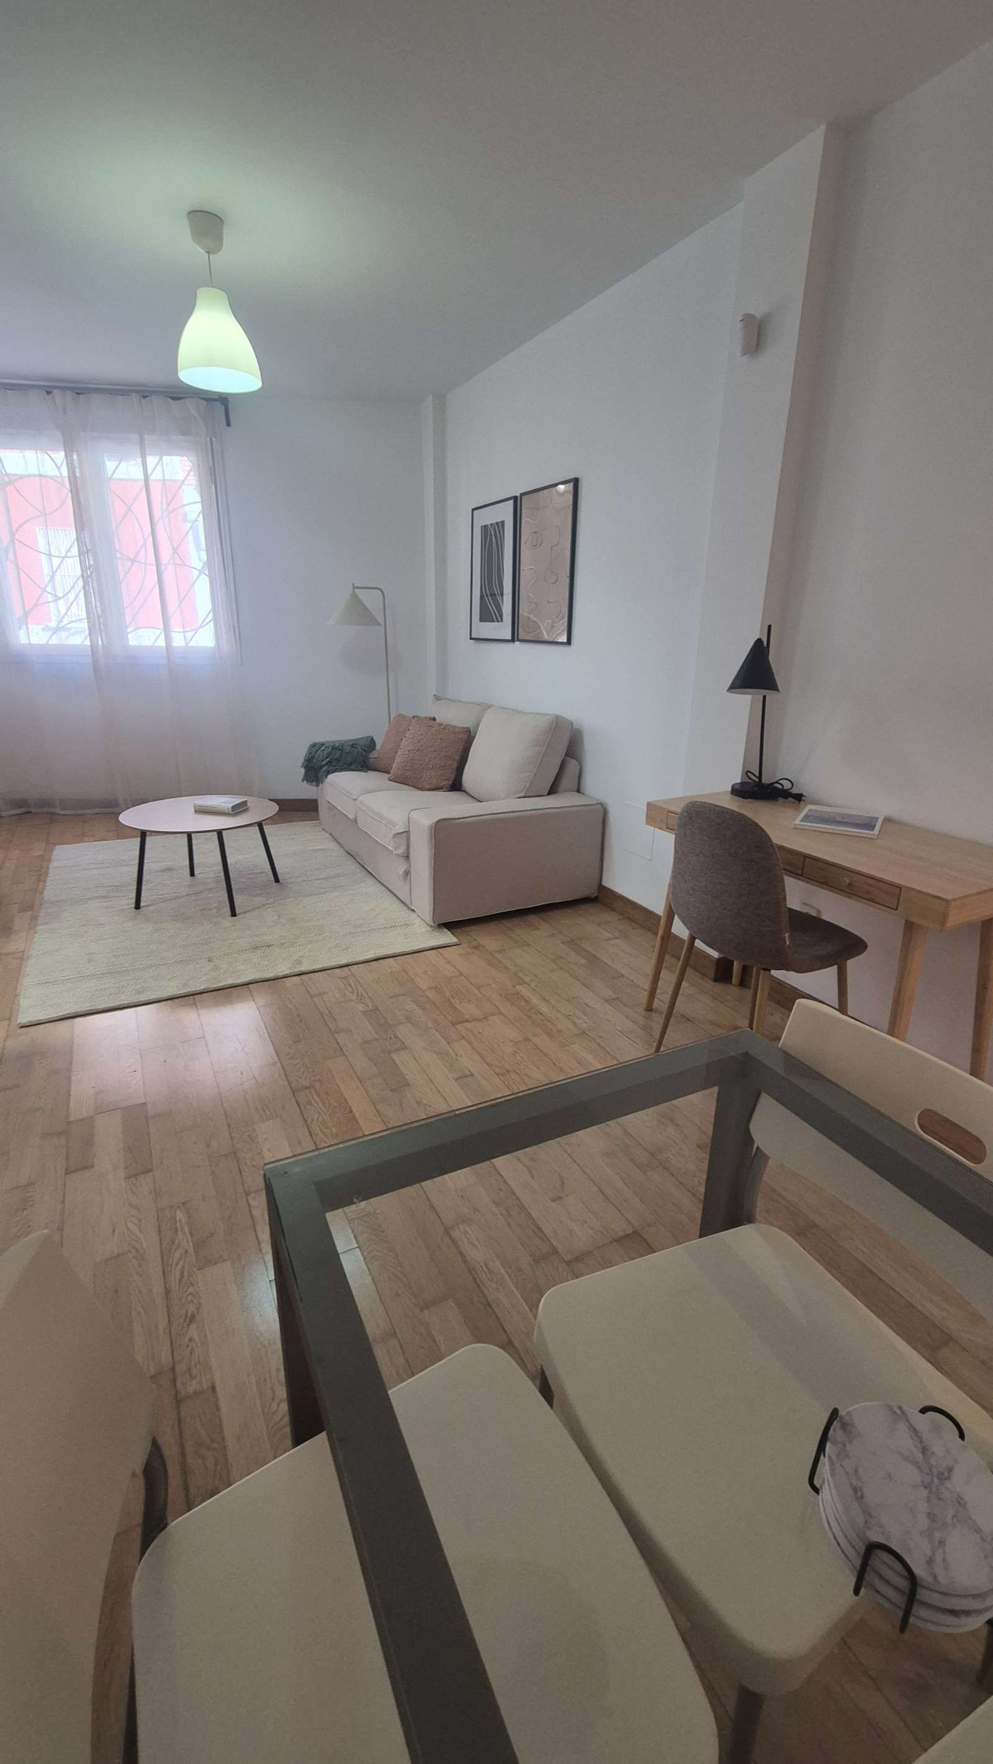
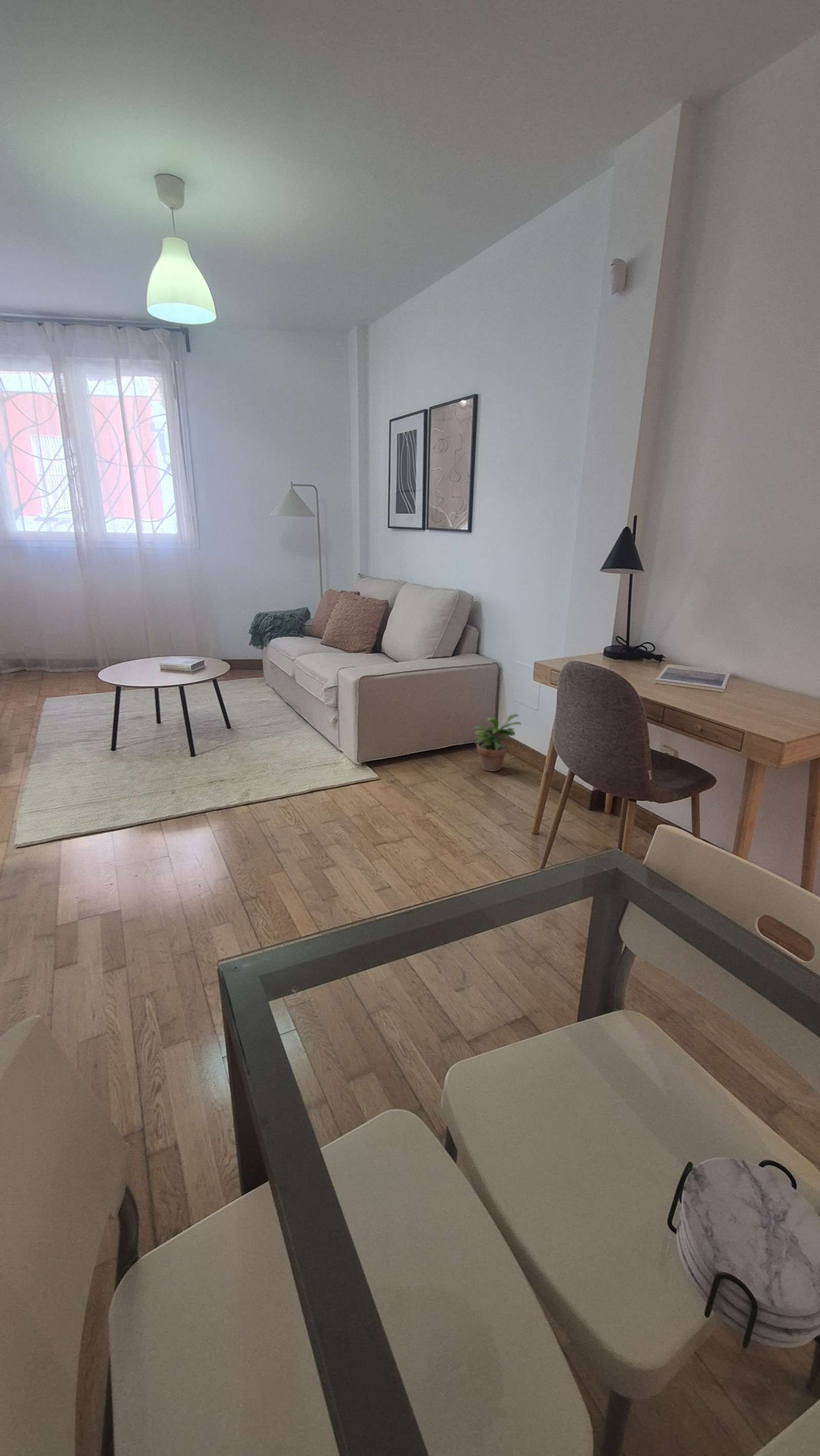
+ potted plant (494, 739)
